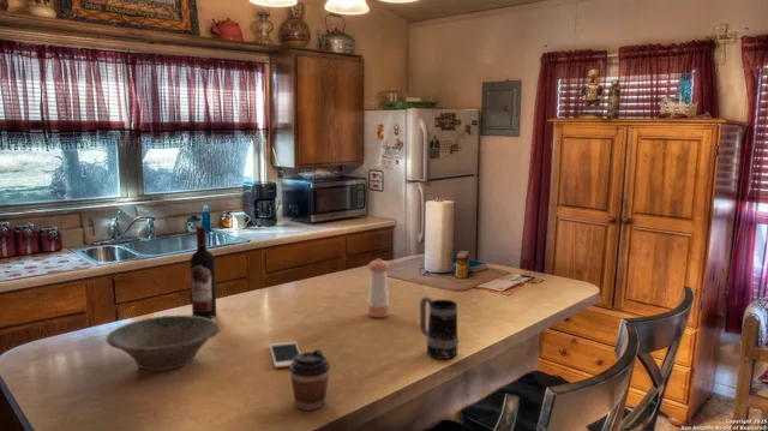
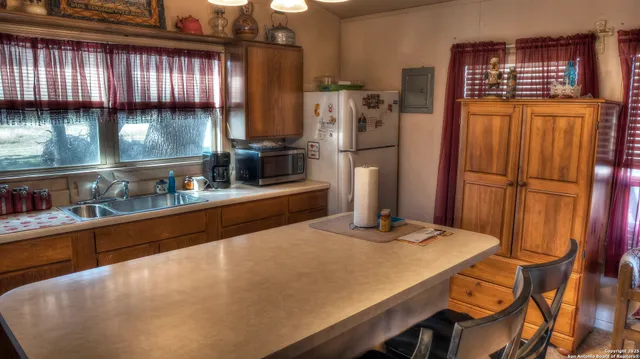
- wine bottle (202, 271)
- cell phone (286, 353)
- bowl (164, 345)
- mug (437, 325)
- pepper shaker (378, 286)
- coffee cup (310, 378)
